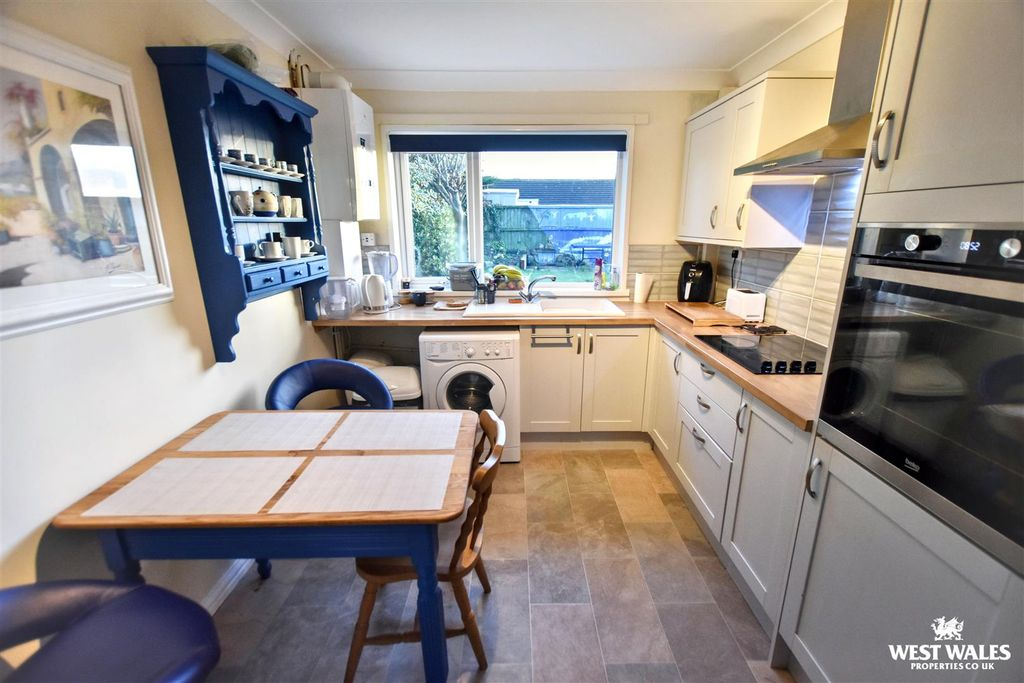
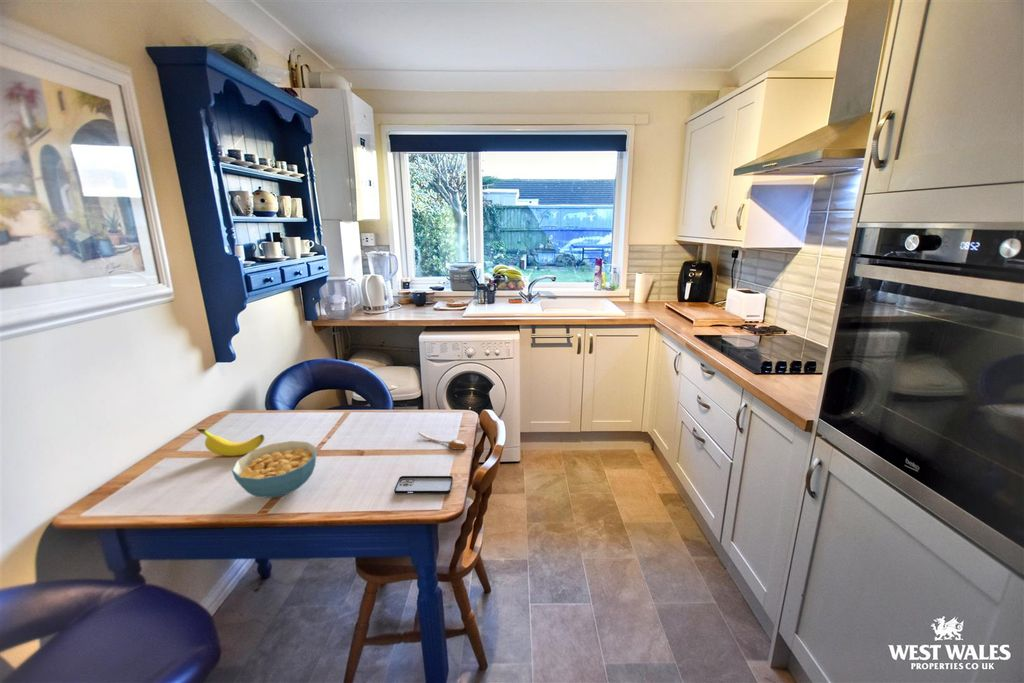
+ smartphone (424, 484)
+ banana (230, 441)
+ spoon (441, 441)
+ cereal bowl (278, 474)
